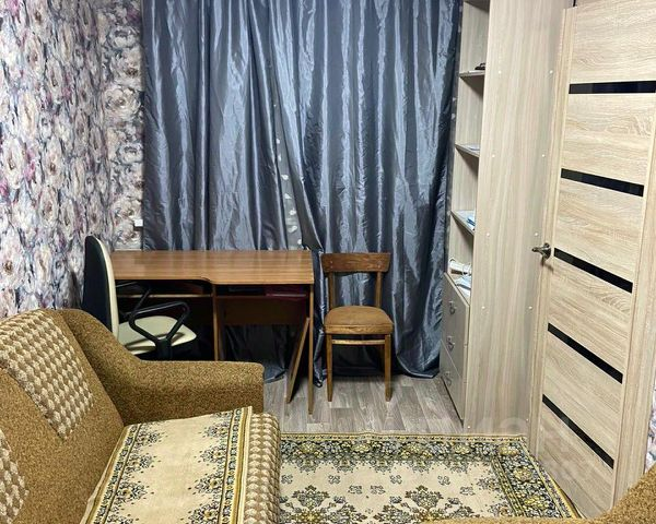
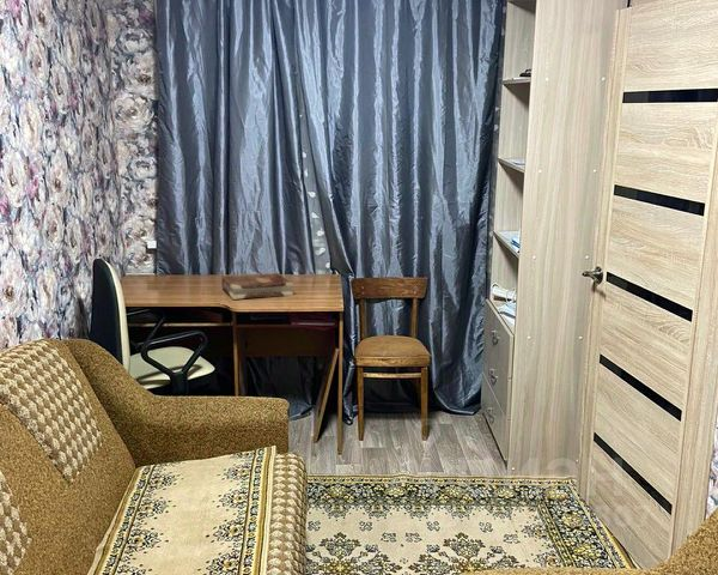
+ book (256, 285)
